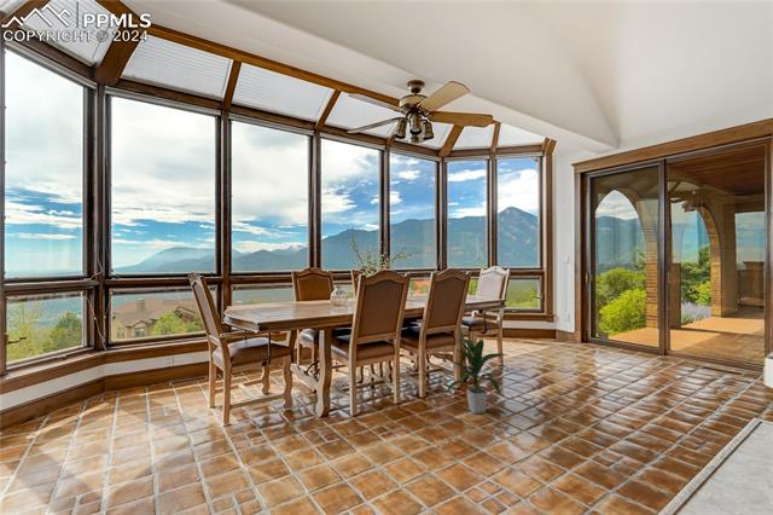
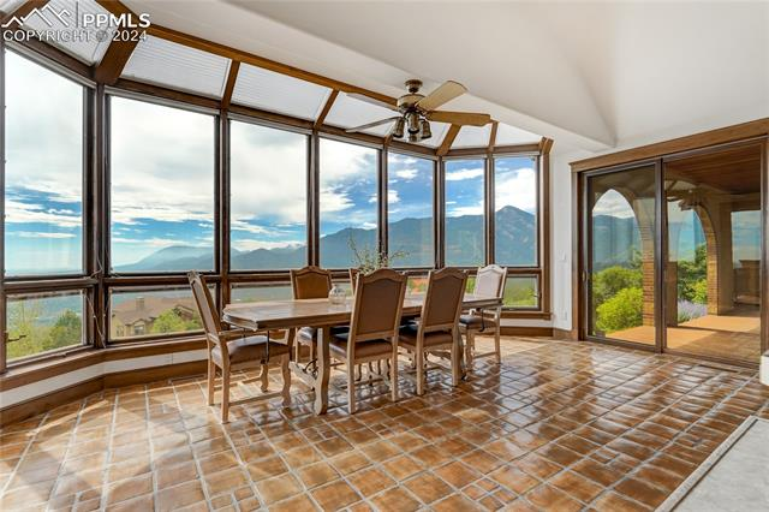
- indoor plant (473, 372)
